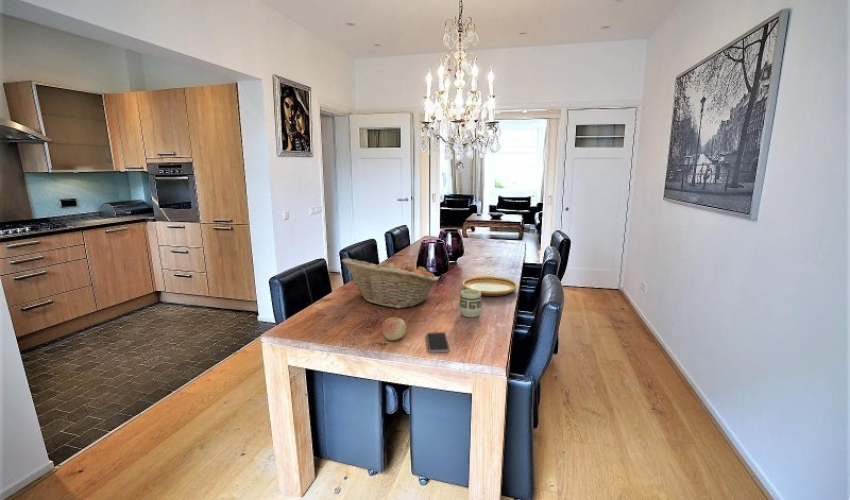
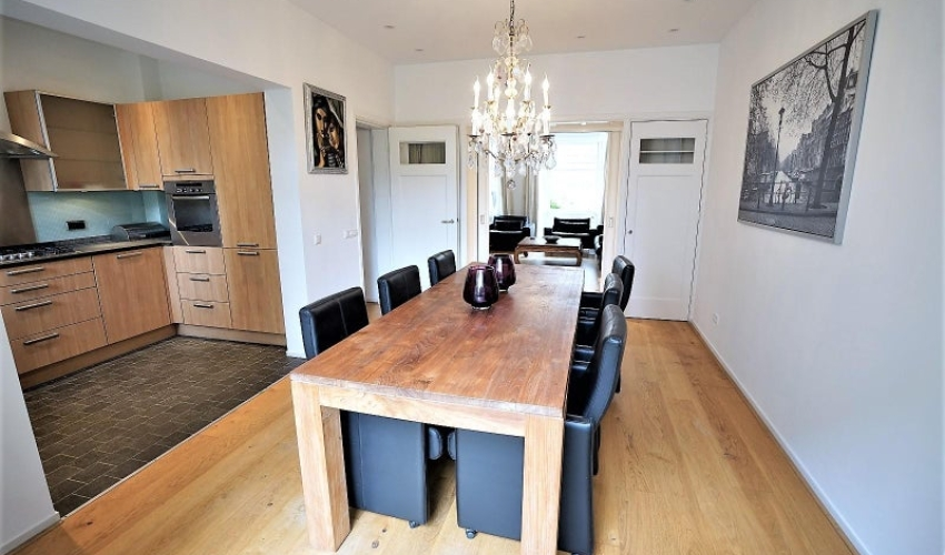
- apple (394, 328)
- cup (470, 303)
- plate (489, 286)
- fruit basket (389, 277)
- smartphone (437, 341)
